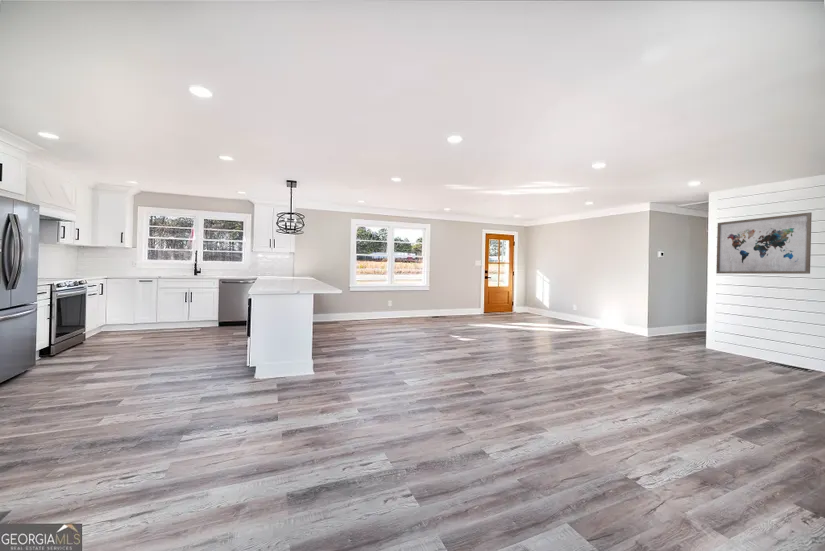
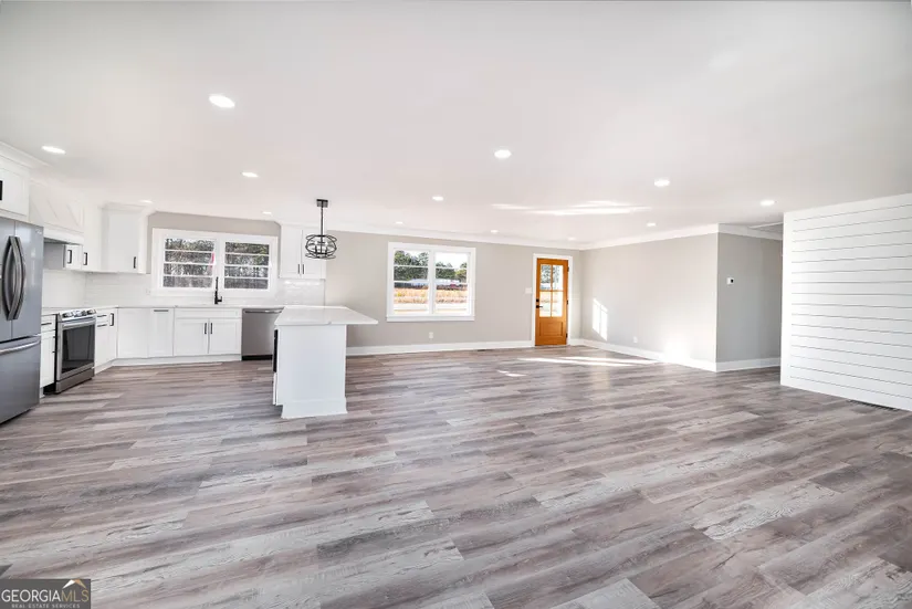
- wall art (759, 245)
